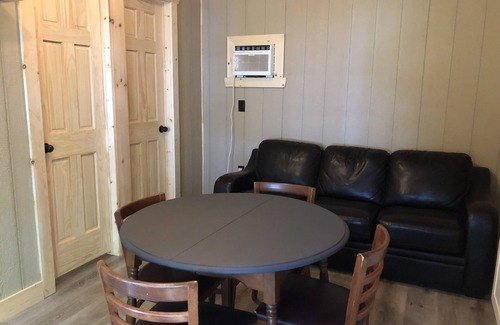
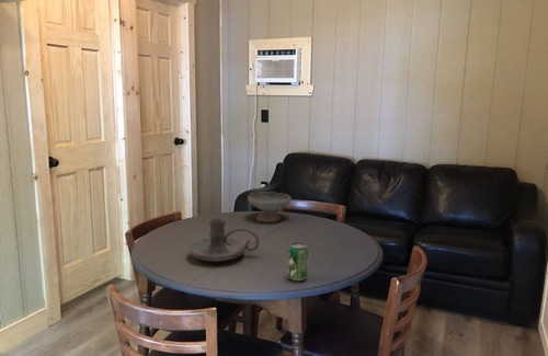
+ beverage can (297, 262)
+ candle holder (224, 238)
+ bowl (269, 207)
